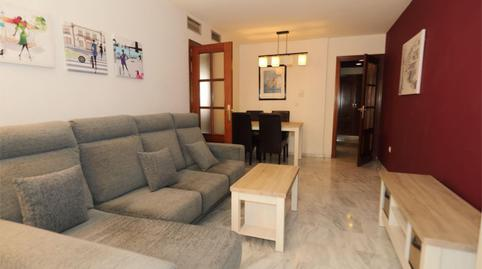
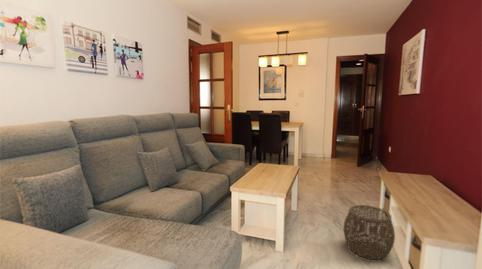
+ woven basket (368, 230)
